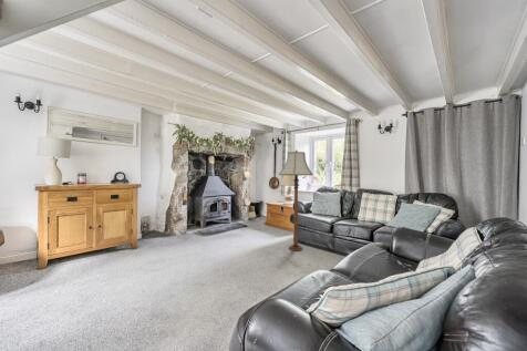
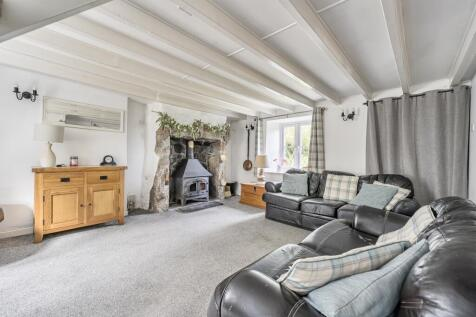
- floor lamp (296, 198)
